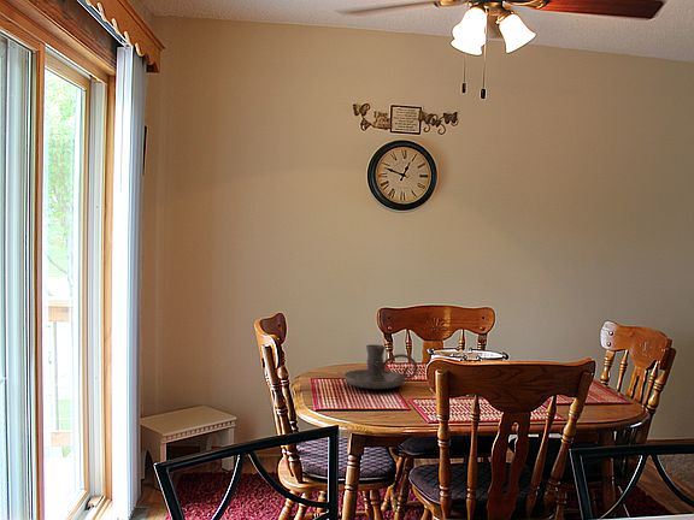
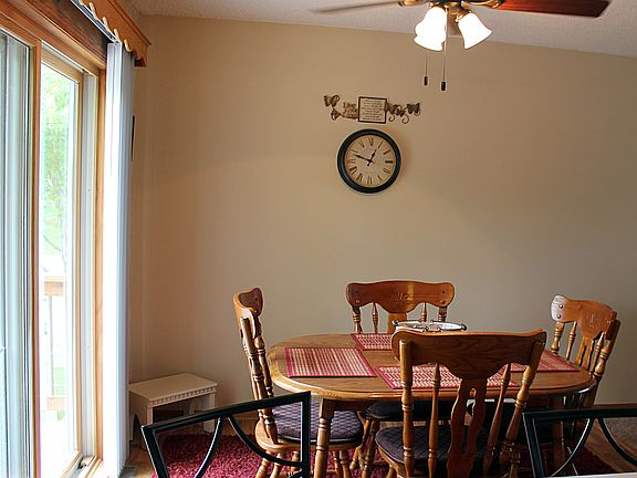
- candle holder (381, 366)
